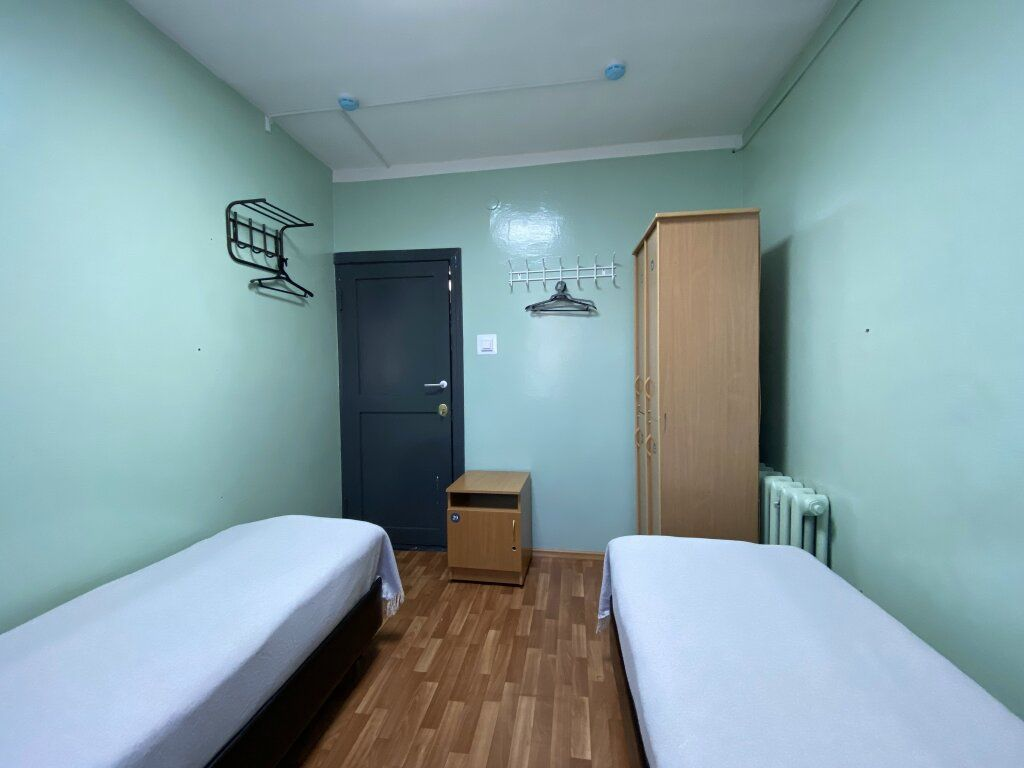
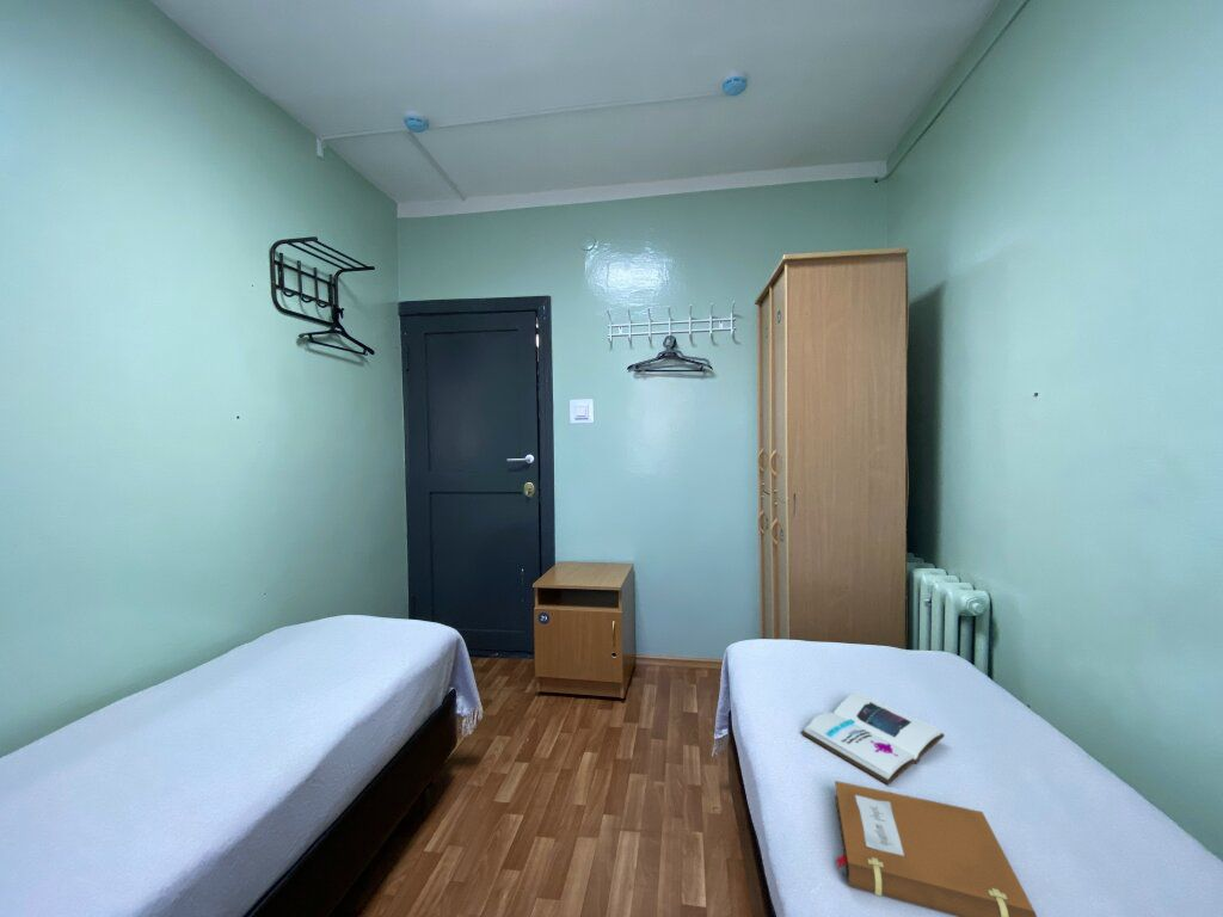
+ book (871, 730)
+ notebook (915, 848)
